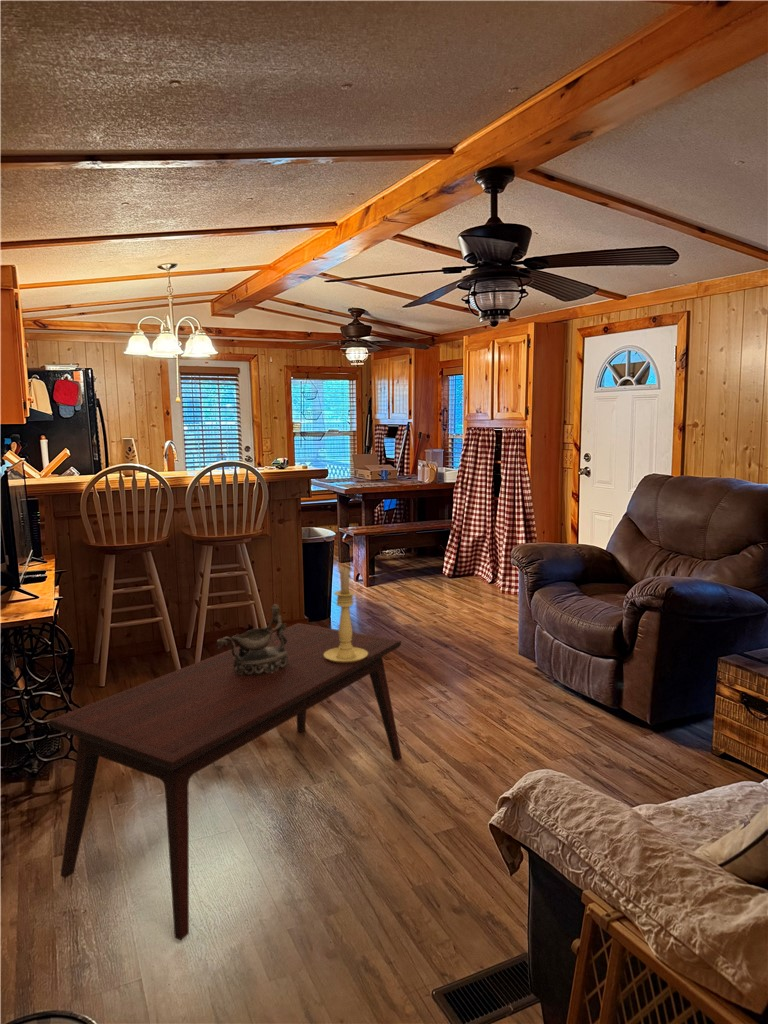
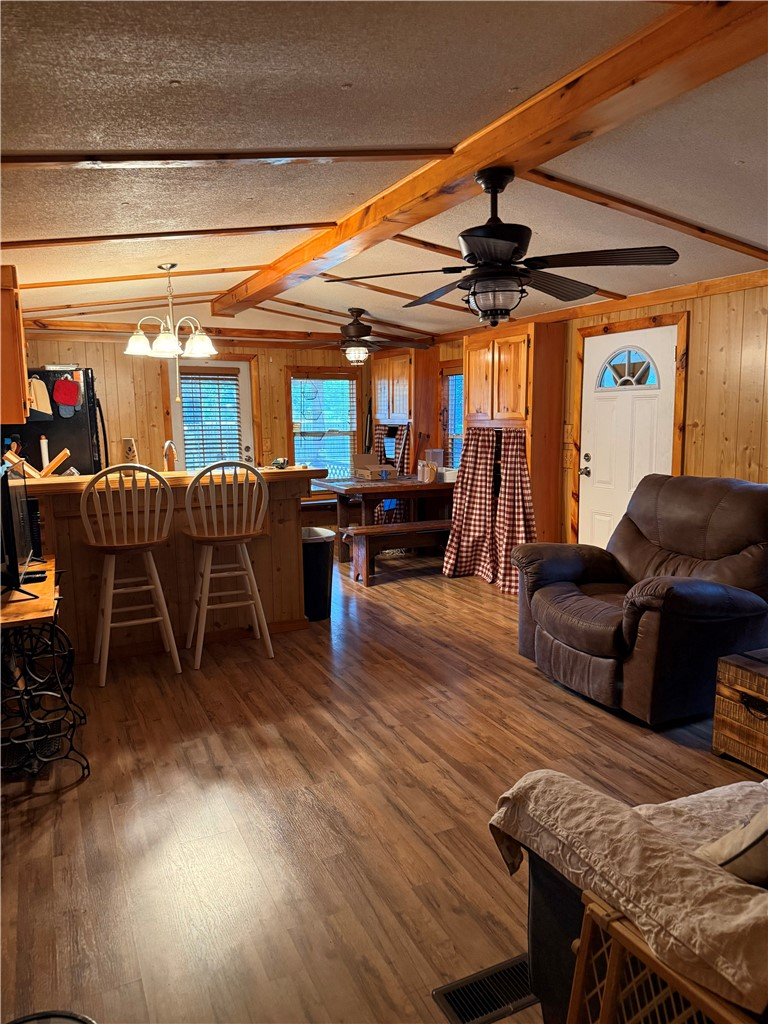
- decorative bowl (255, 638)
- candle holder (345, 611)
- coffee table (253, 739)
